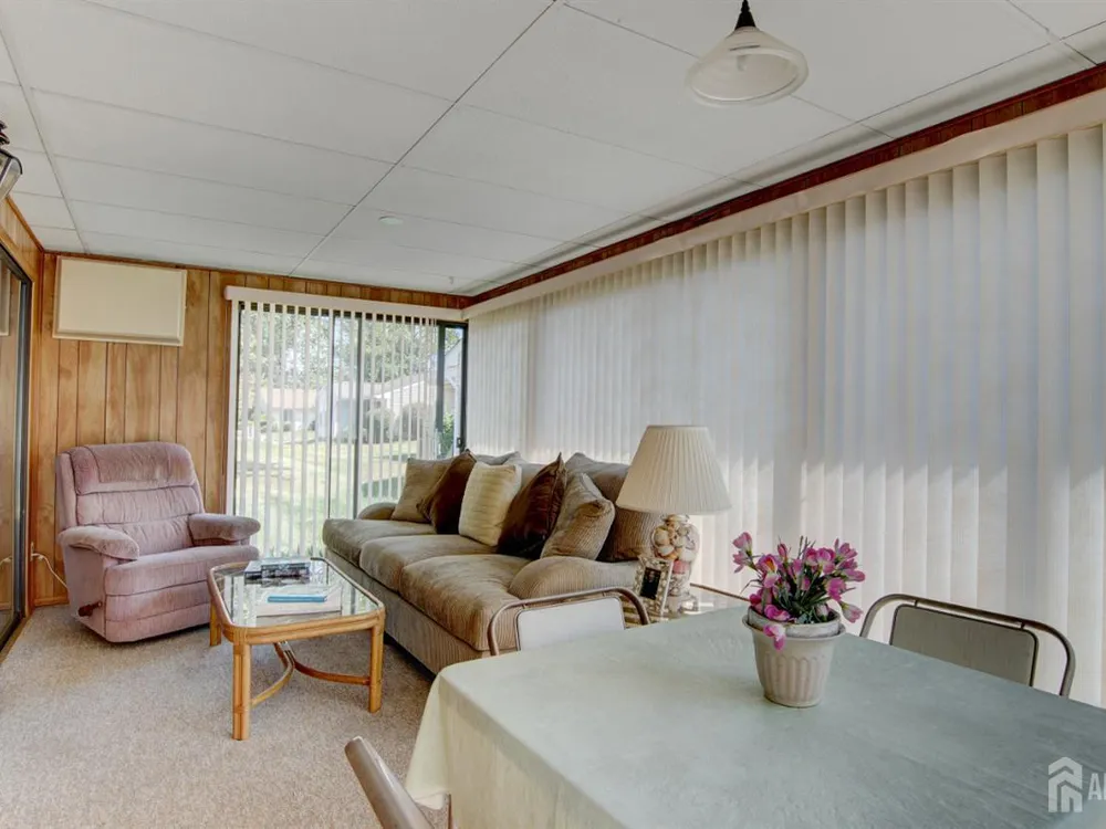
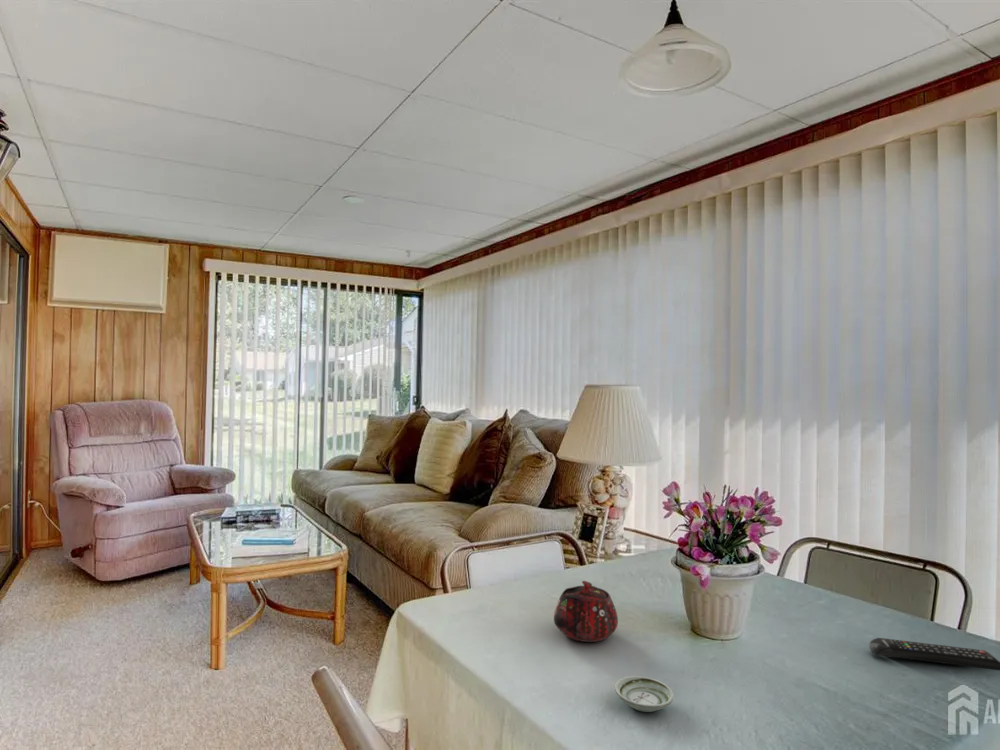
+ saucer (643, 696)
+ remote control (935, 654)
+ teapot (586, 607)
